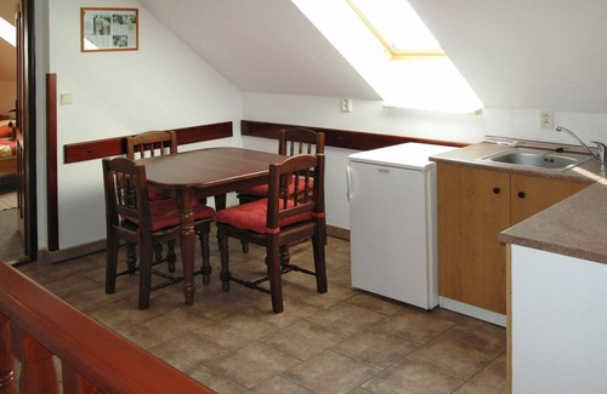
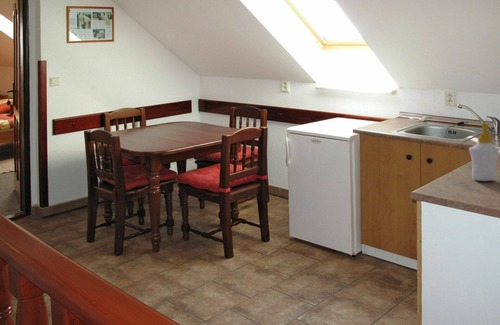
+ soap bottle (484, 151)
